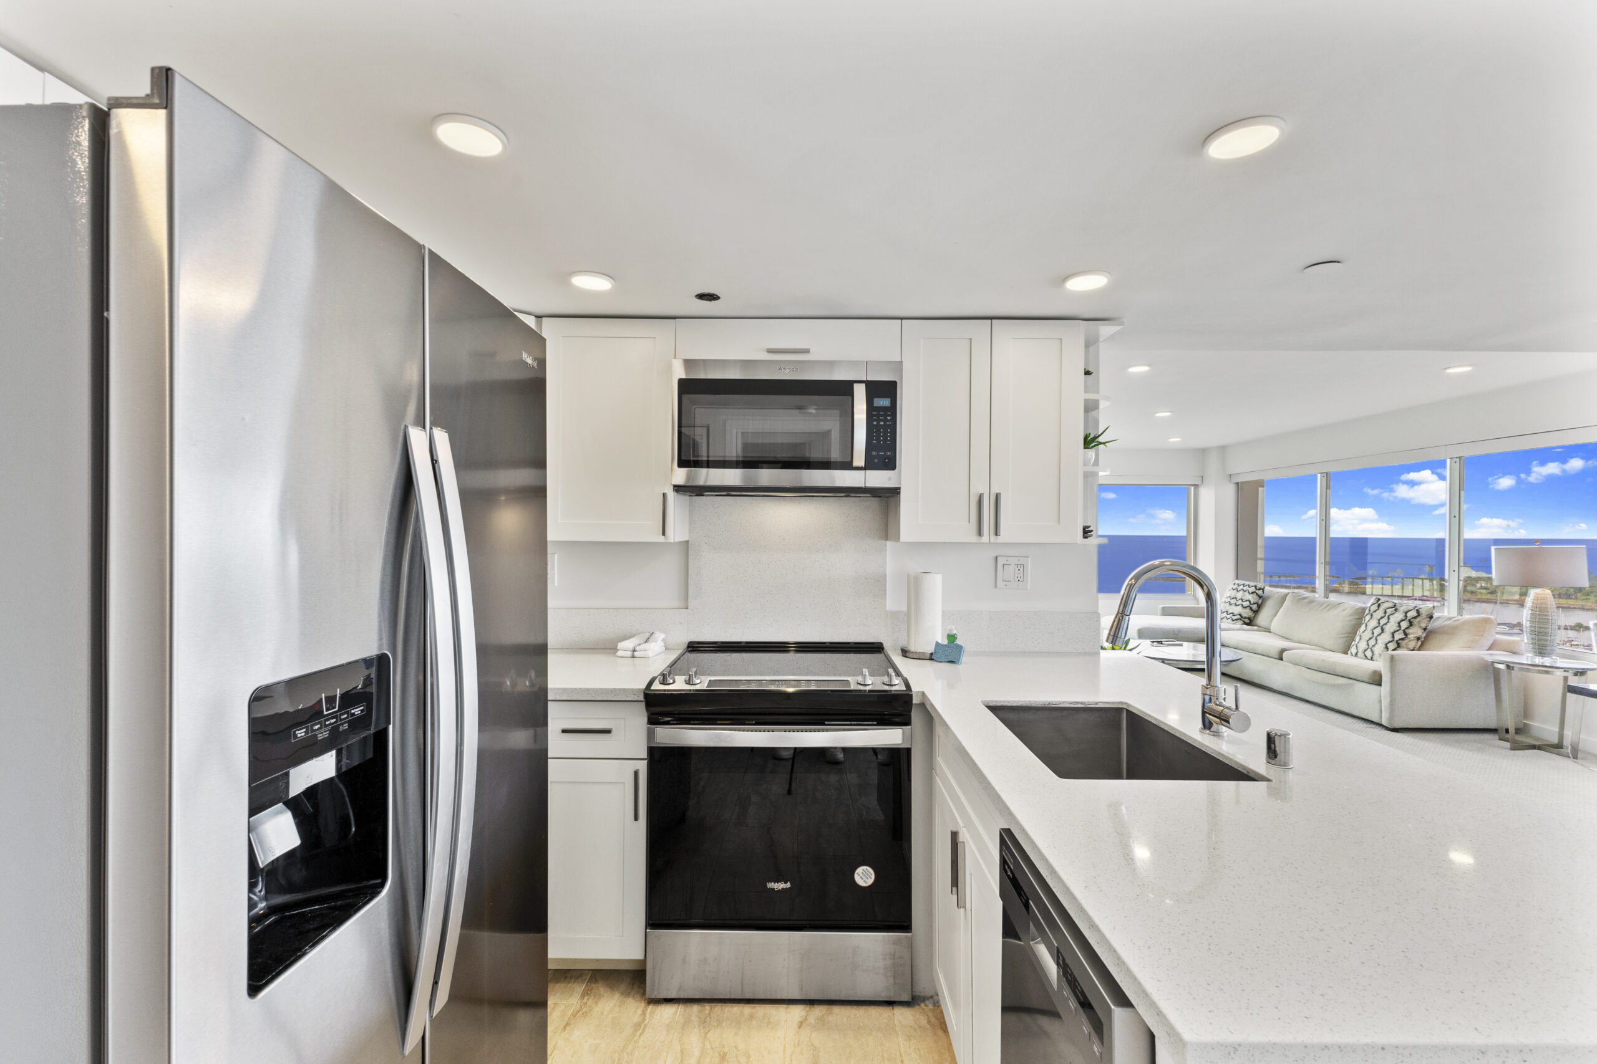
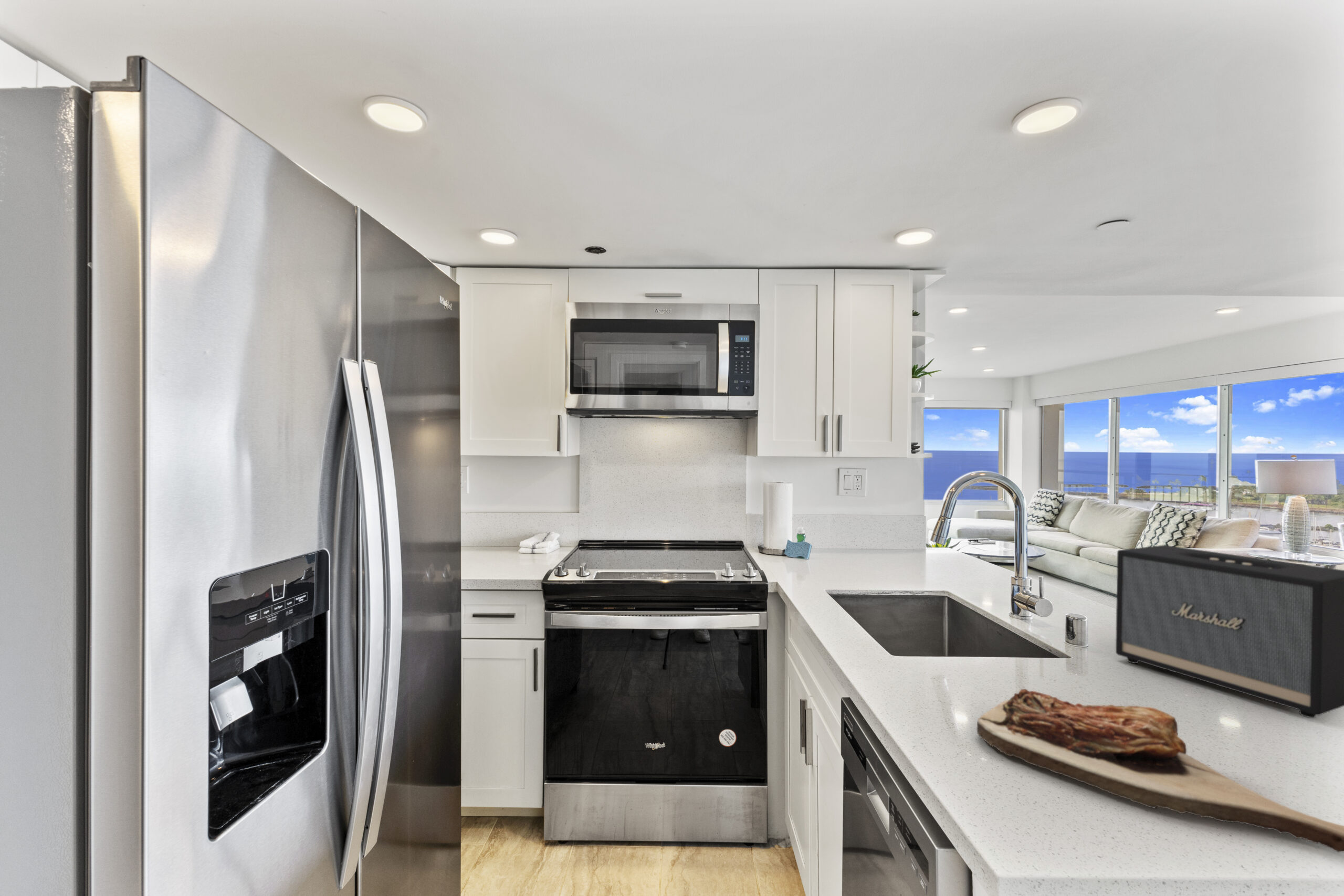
+ speaker (1229, 620)
+ cutting board (1153, 747)
